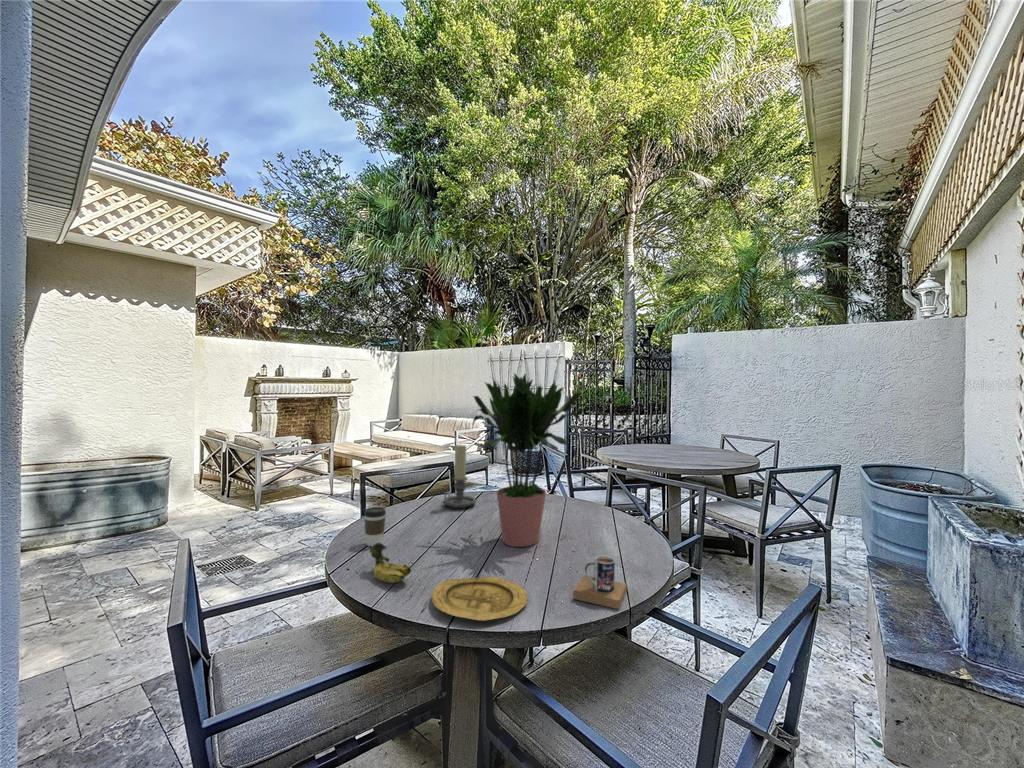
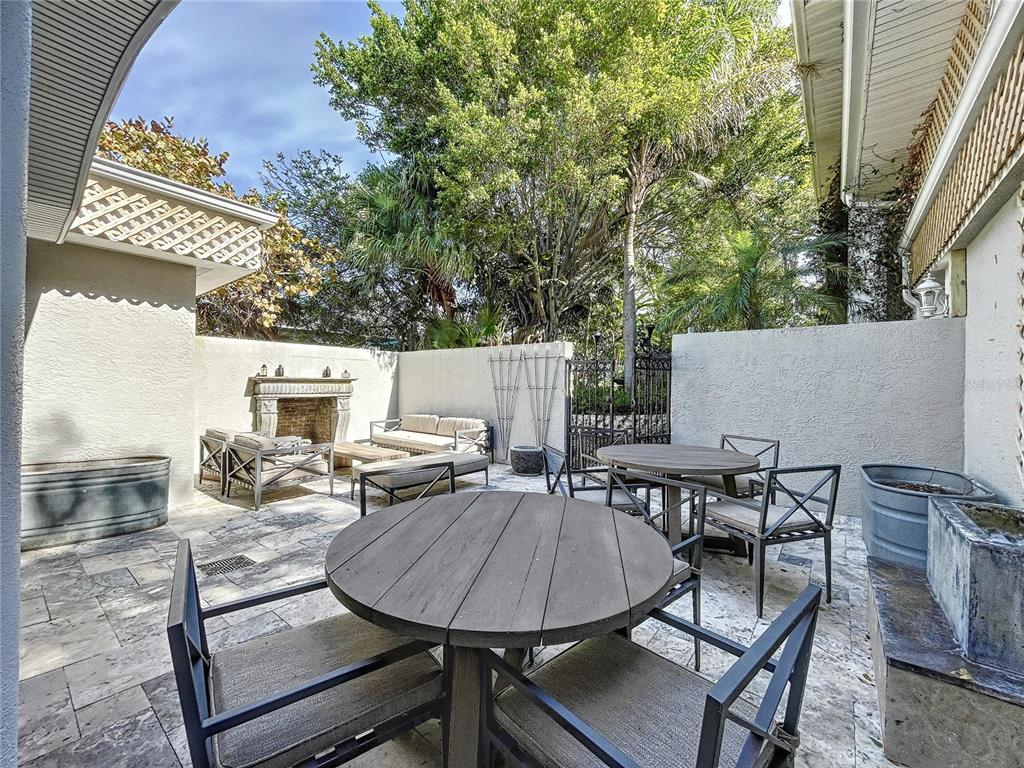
- banana (388, 561)
- coffee cup (374, 526)
- plate (479, 596)
- candle holder (458, 474)
- mug (600, 576)
- potted plant (516, 454)
